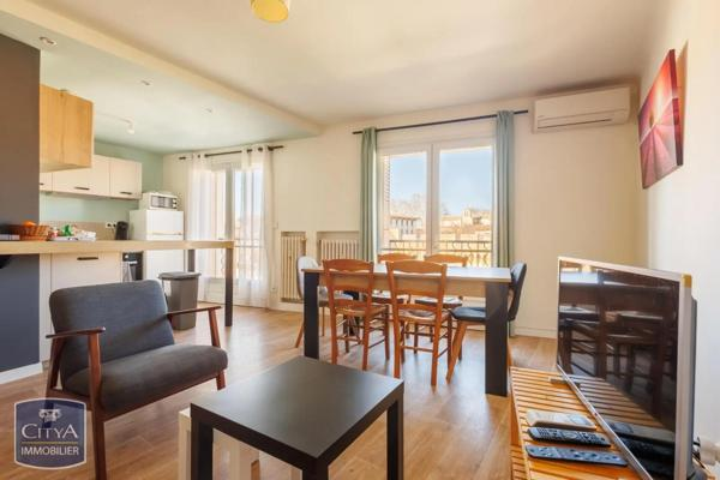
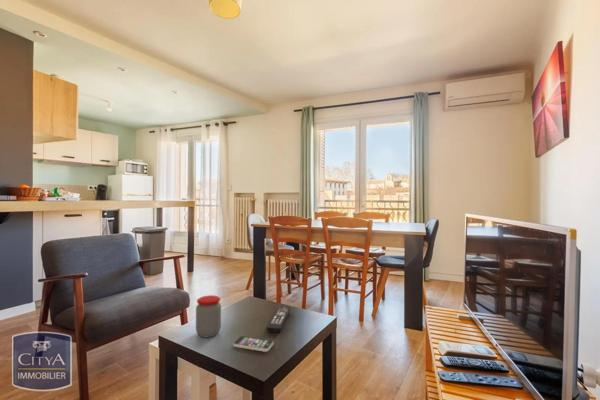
+ jar (208, 315)
+ remote control (279, 318)
+ smartphone (253, 343)
